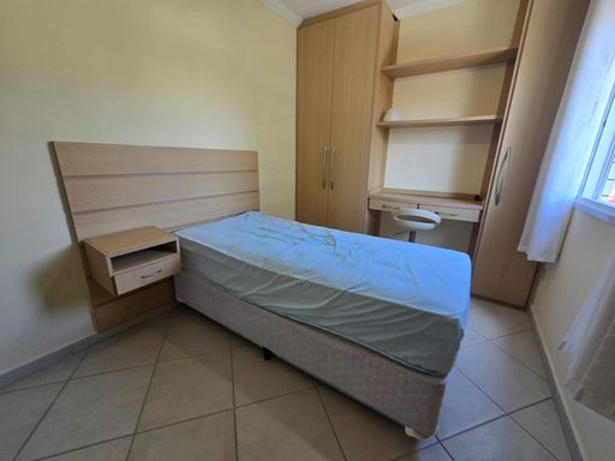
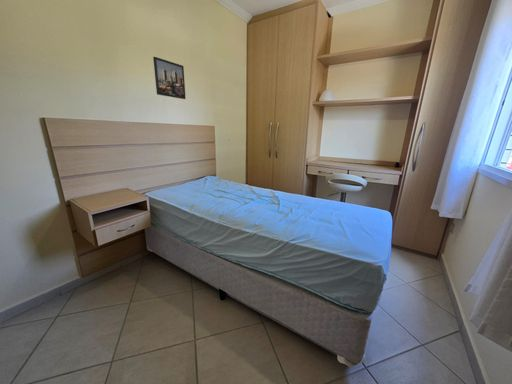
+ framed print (170, 79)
